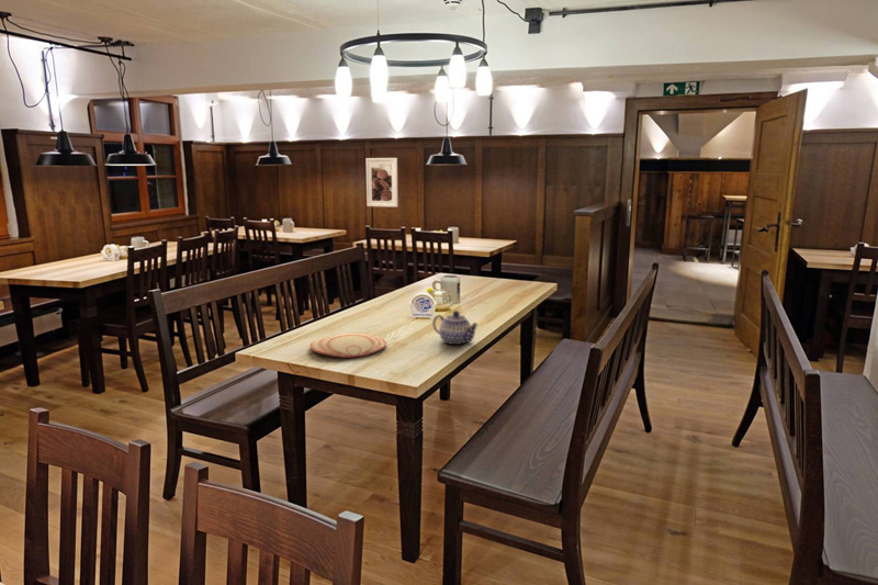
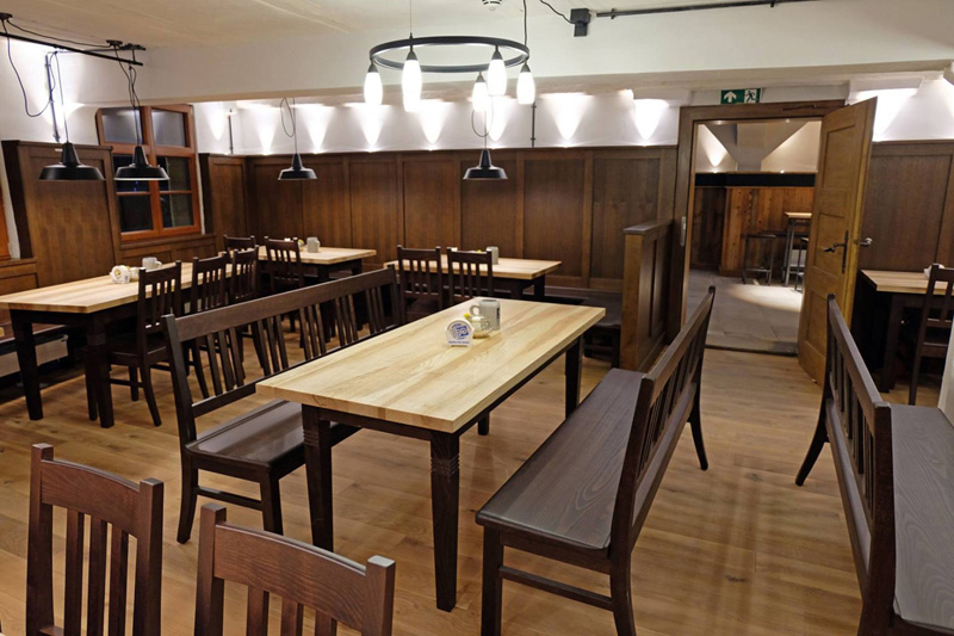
- teapot (454, 326)
- plate (348, 341)
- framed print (381, 182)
